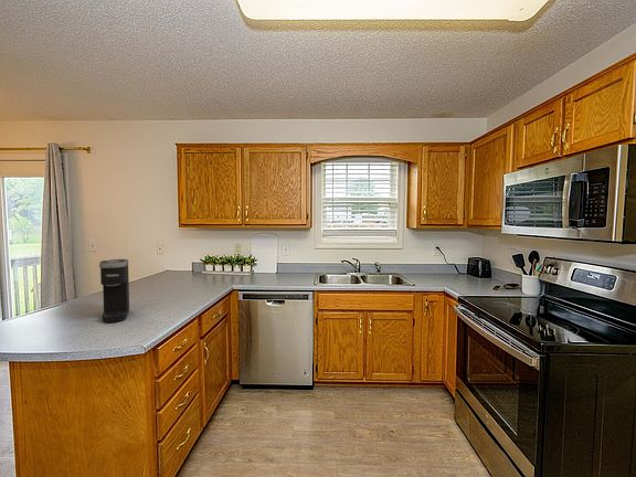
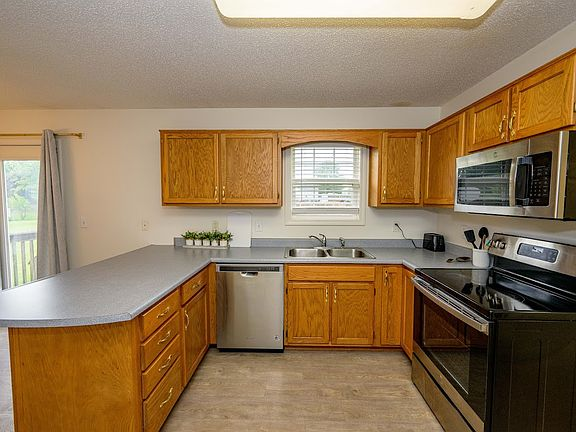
- coffee maker (115, 287)
